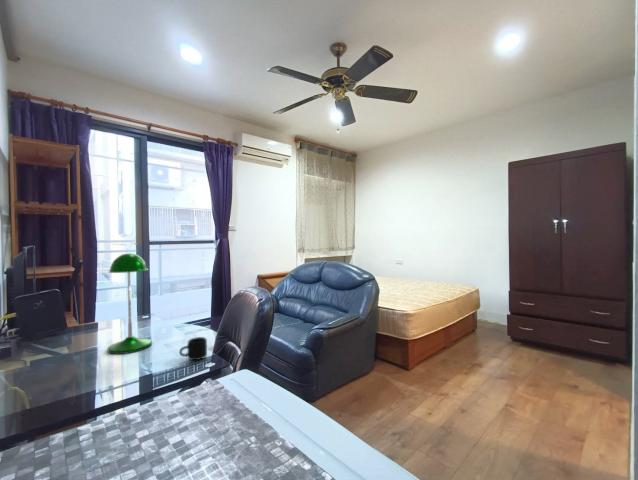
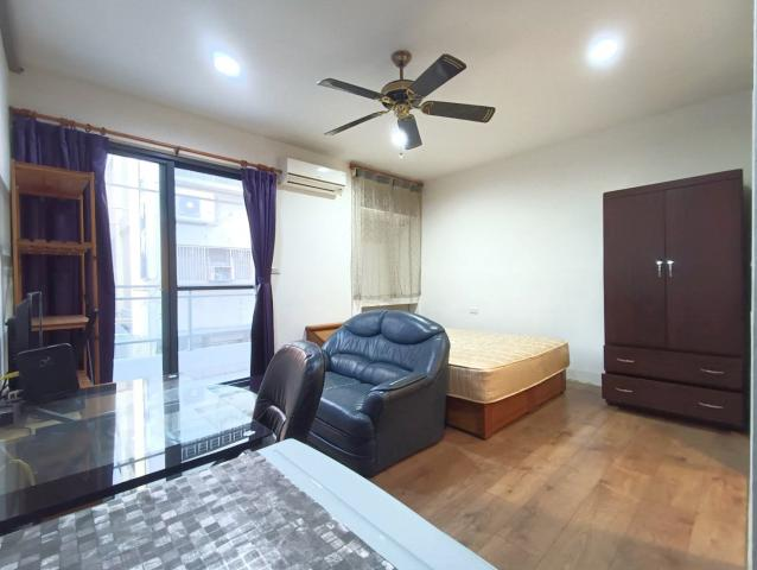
- mug (193, 349)
- desk lamp (129, 300)
